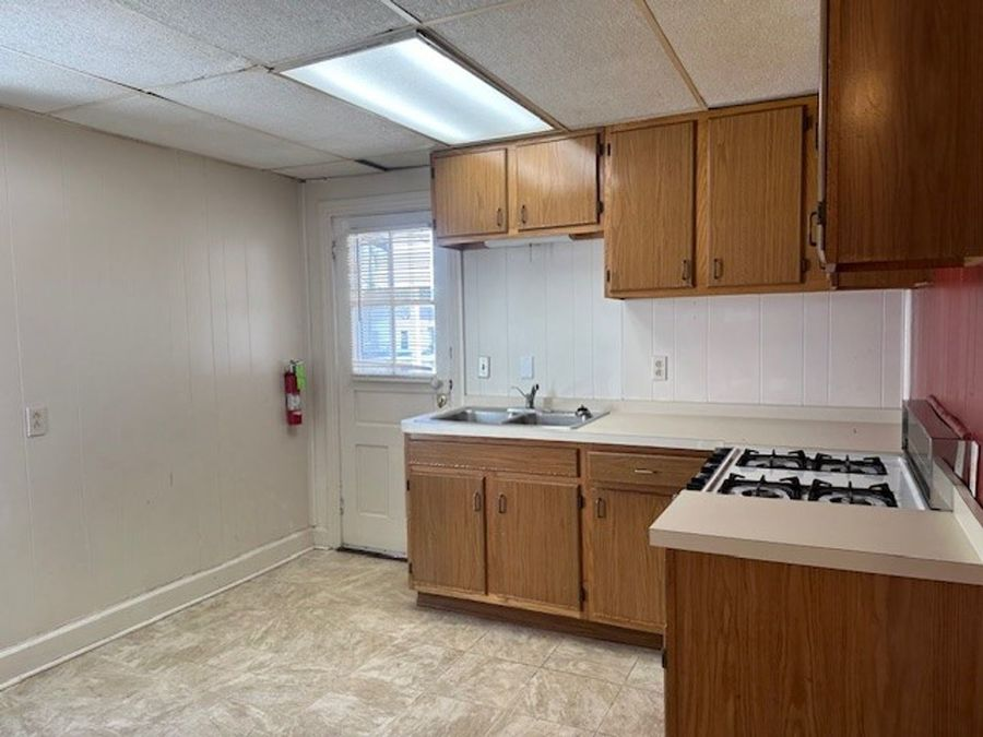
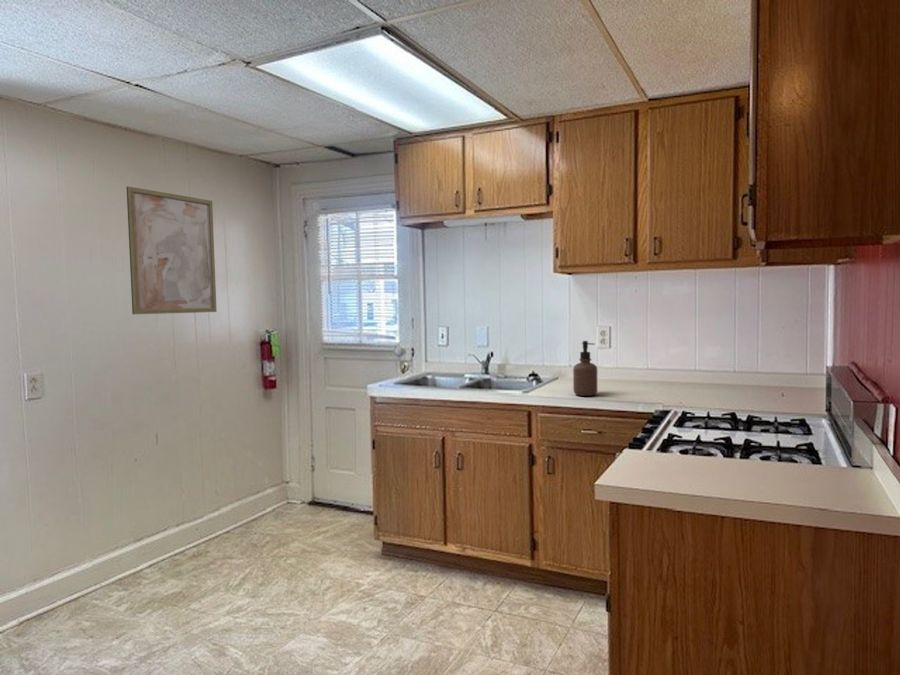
+ soap dispenser (585, 367)
+ wall art (175, 253)
